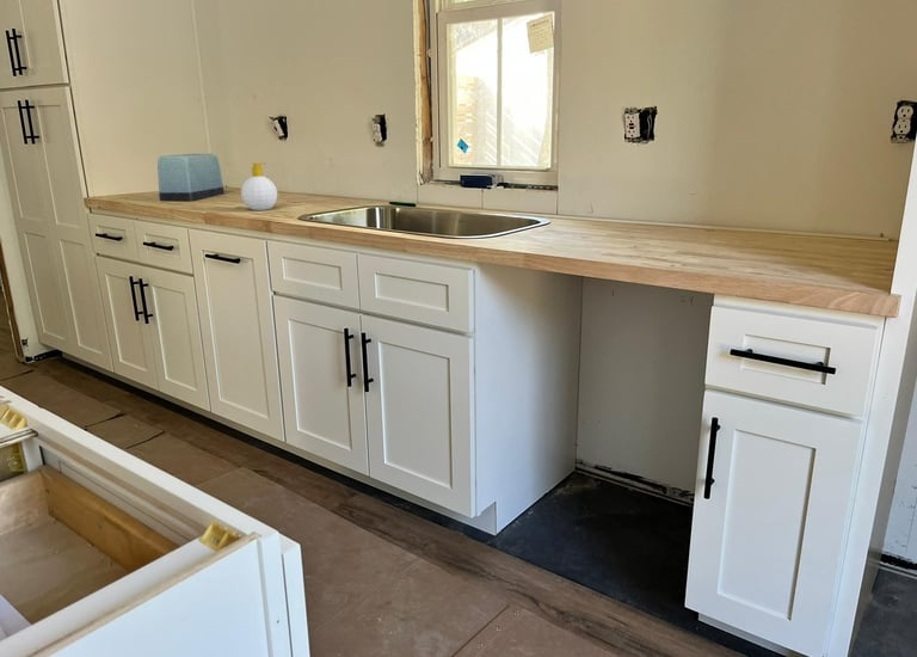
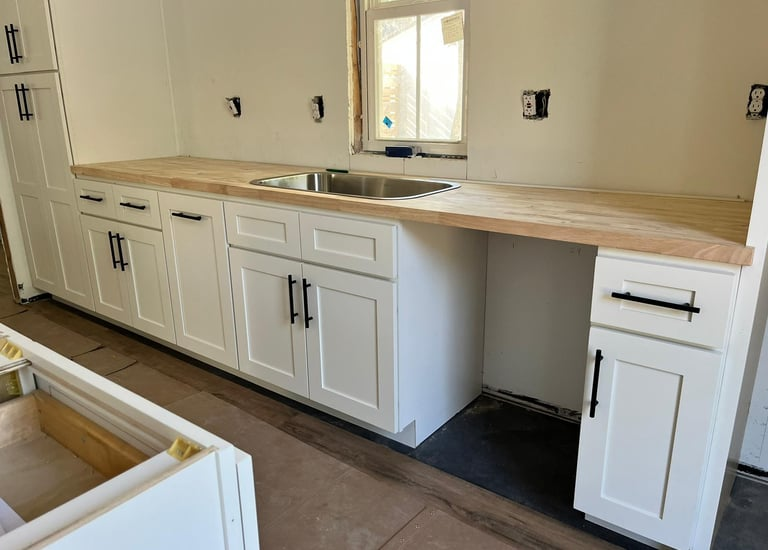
- toaster (191, 176)
- soap bottle (258, 186)
